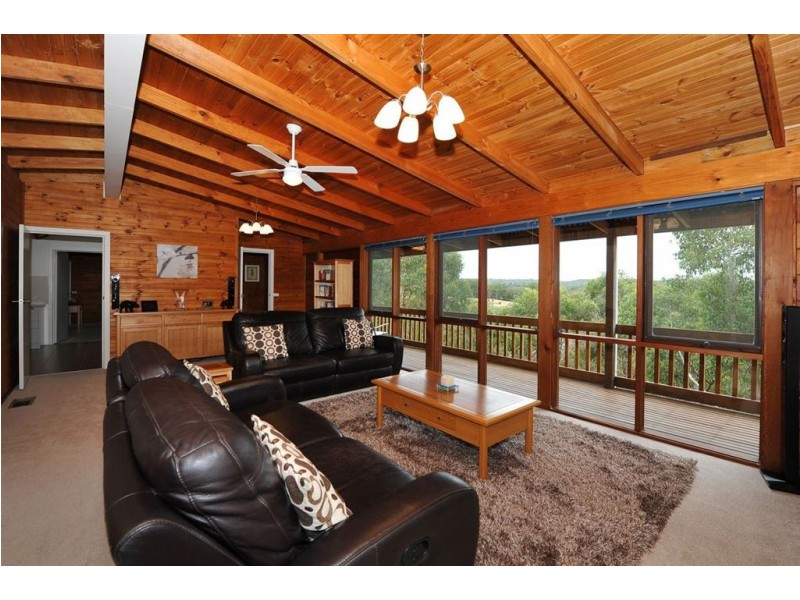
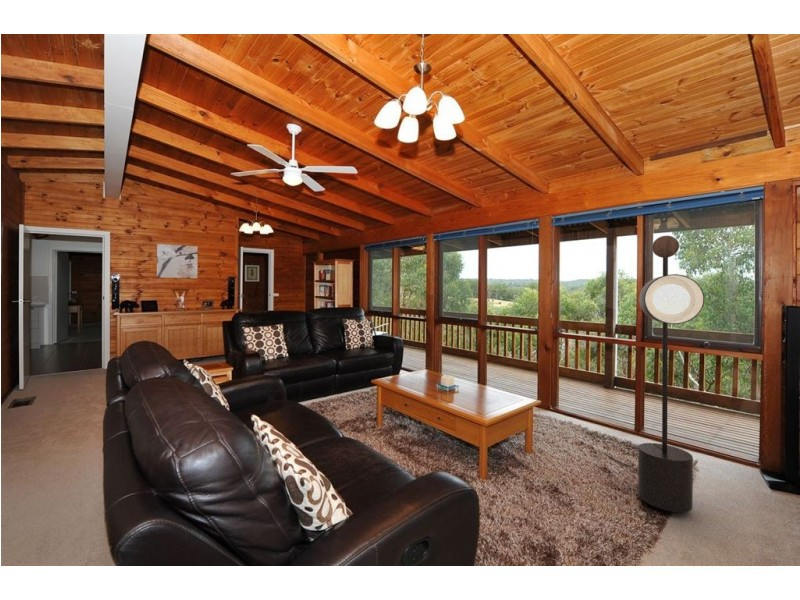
+ floor lamp (662, 353)
